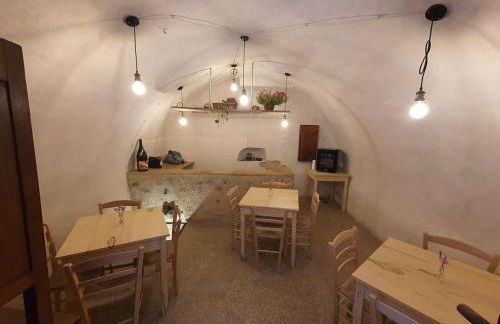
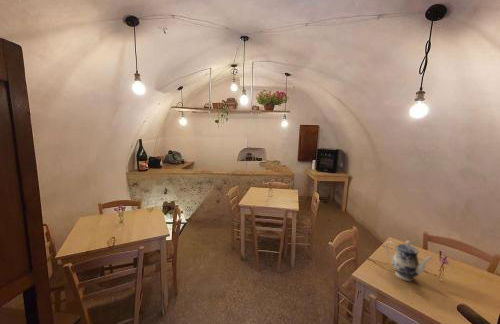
+ teapot (406, 258)
